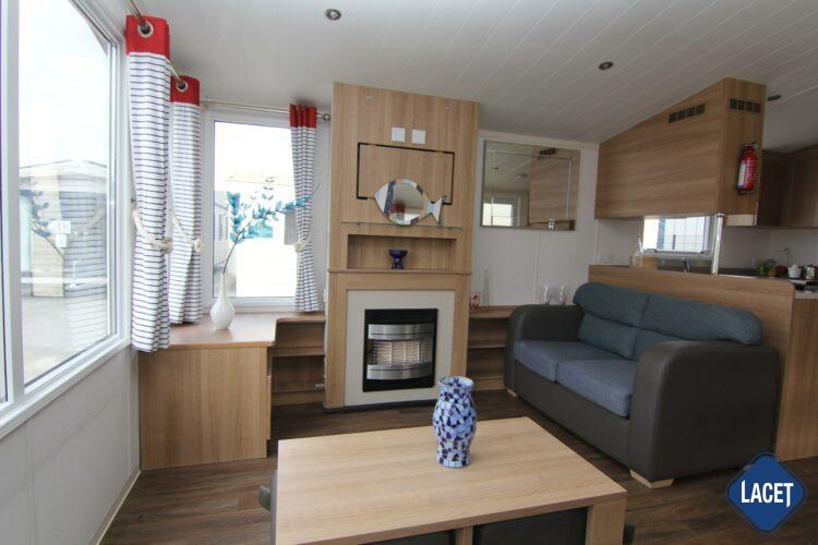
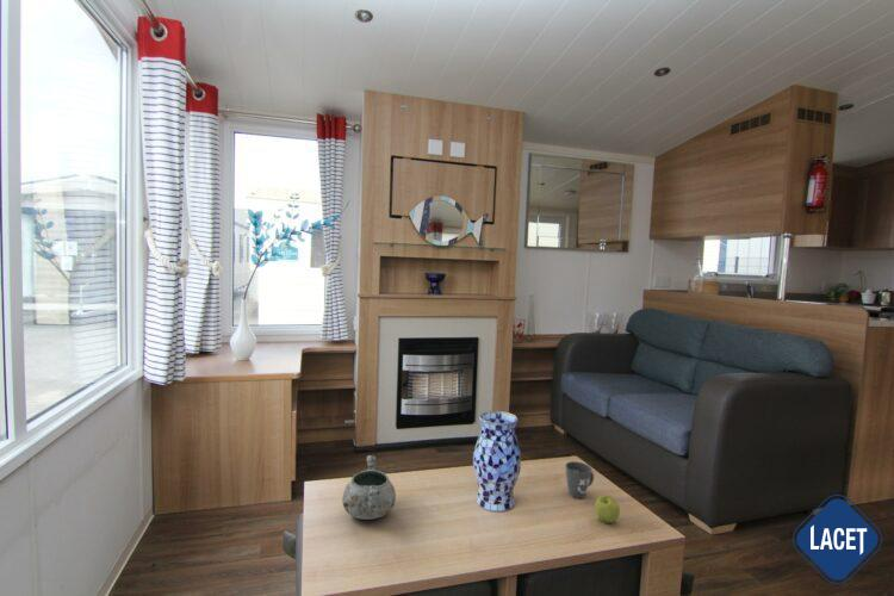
+ decorative bowl (370, 491)
+ mug (581, 479)
+ apple (607, 509)
